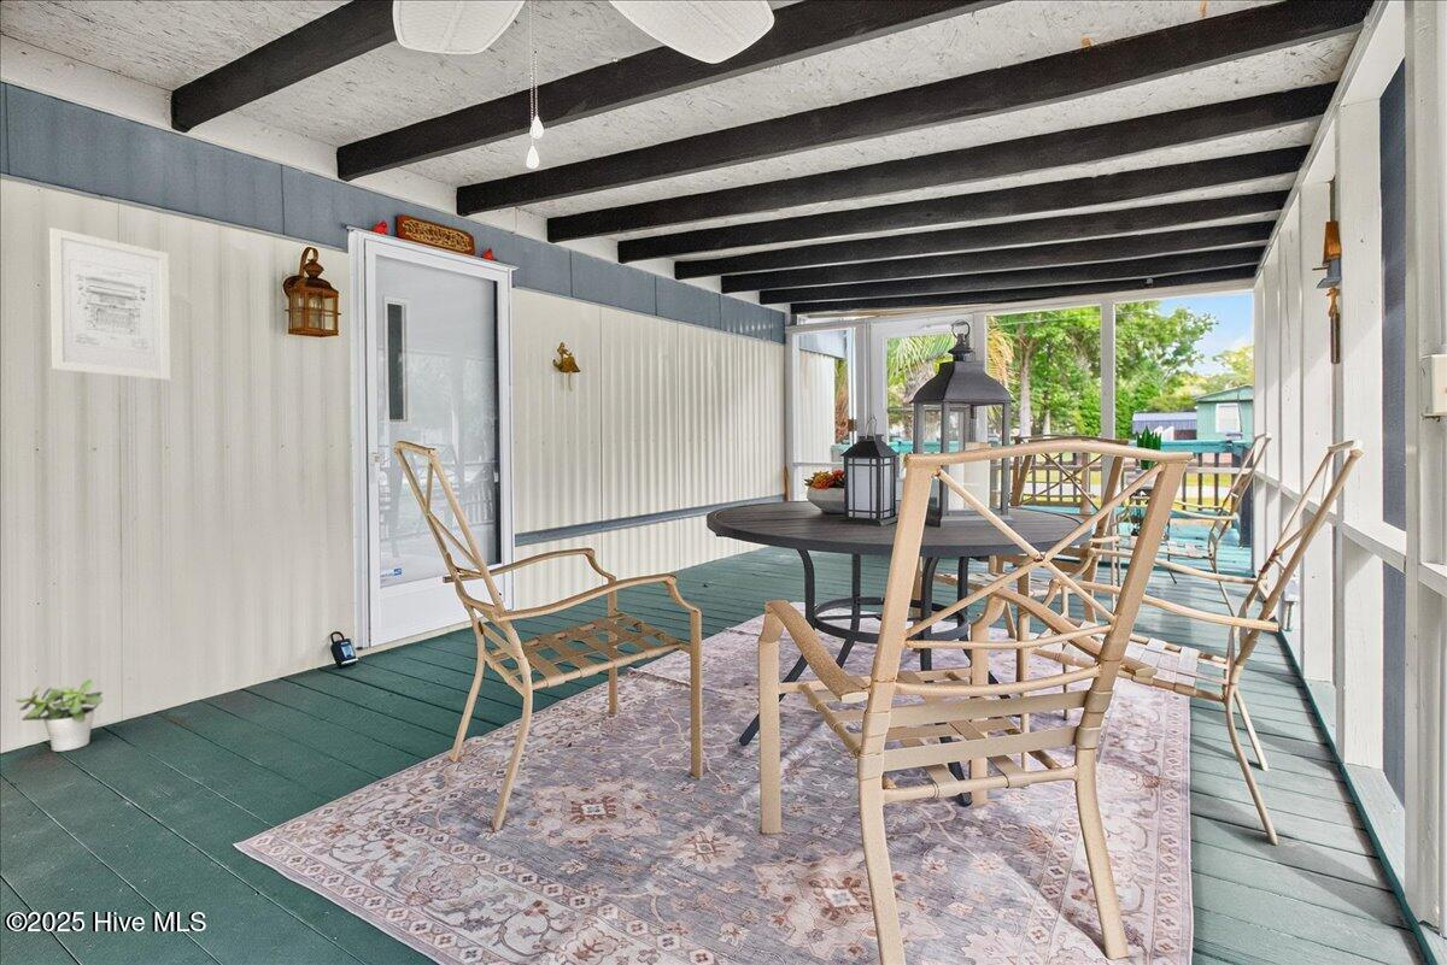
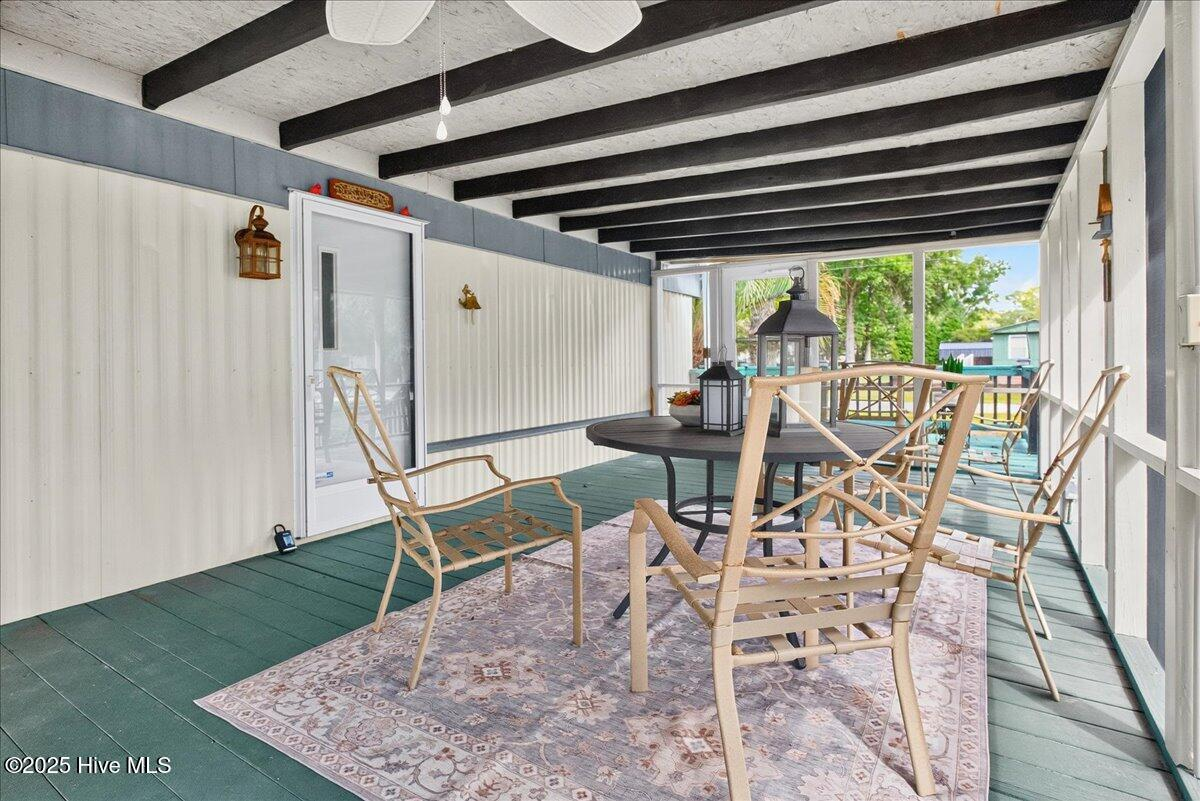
- wall art (113, 307)
- potted plant (61, 716)
